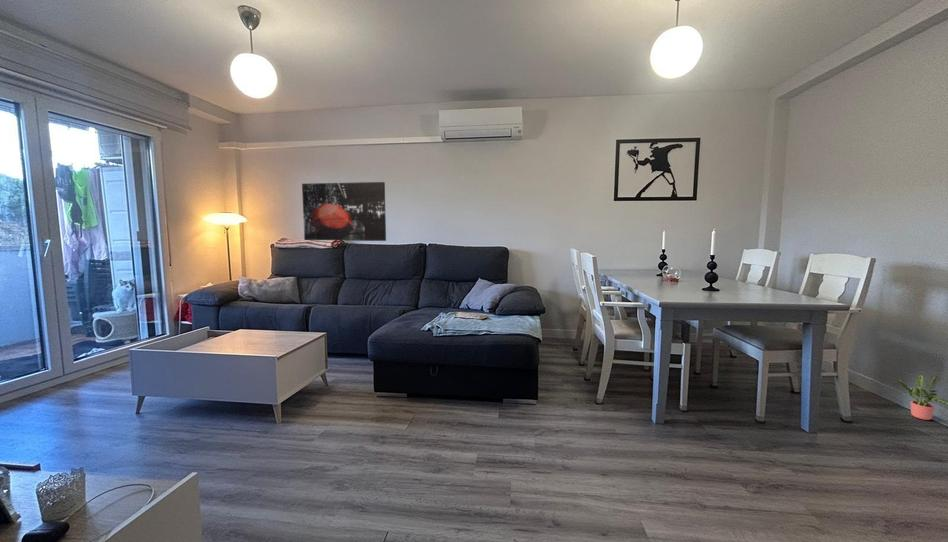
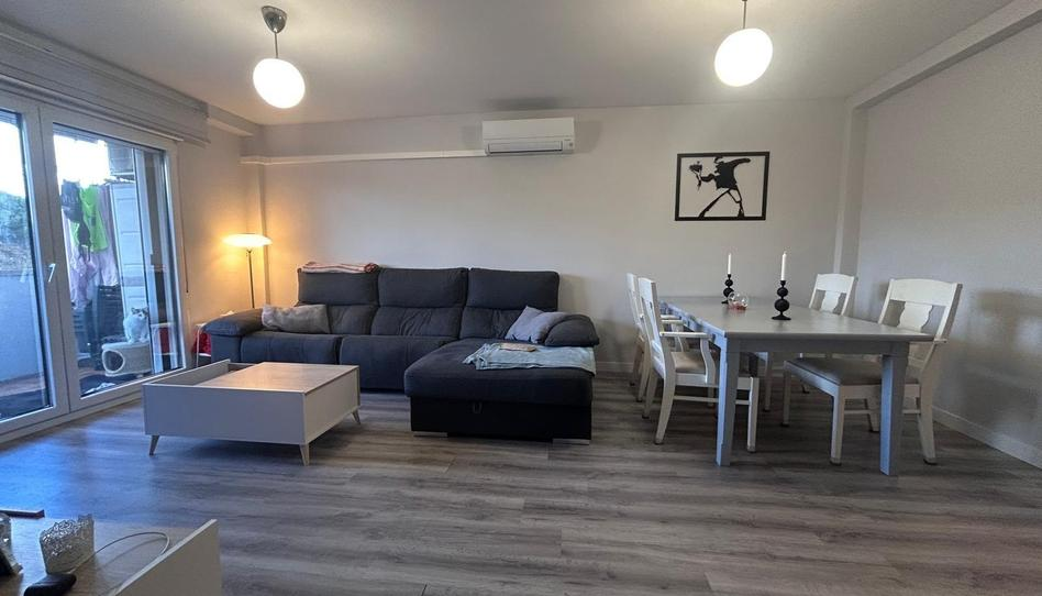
- wall art (343, 212)
- potted plant (925, 398)
